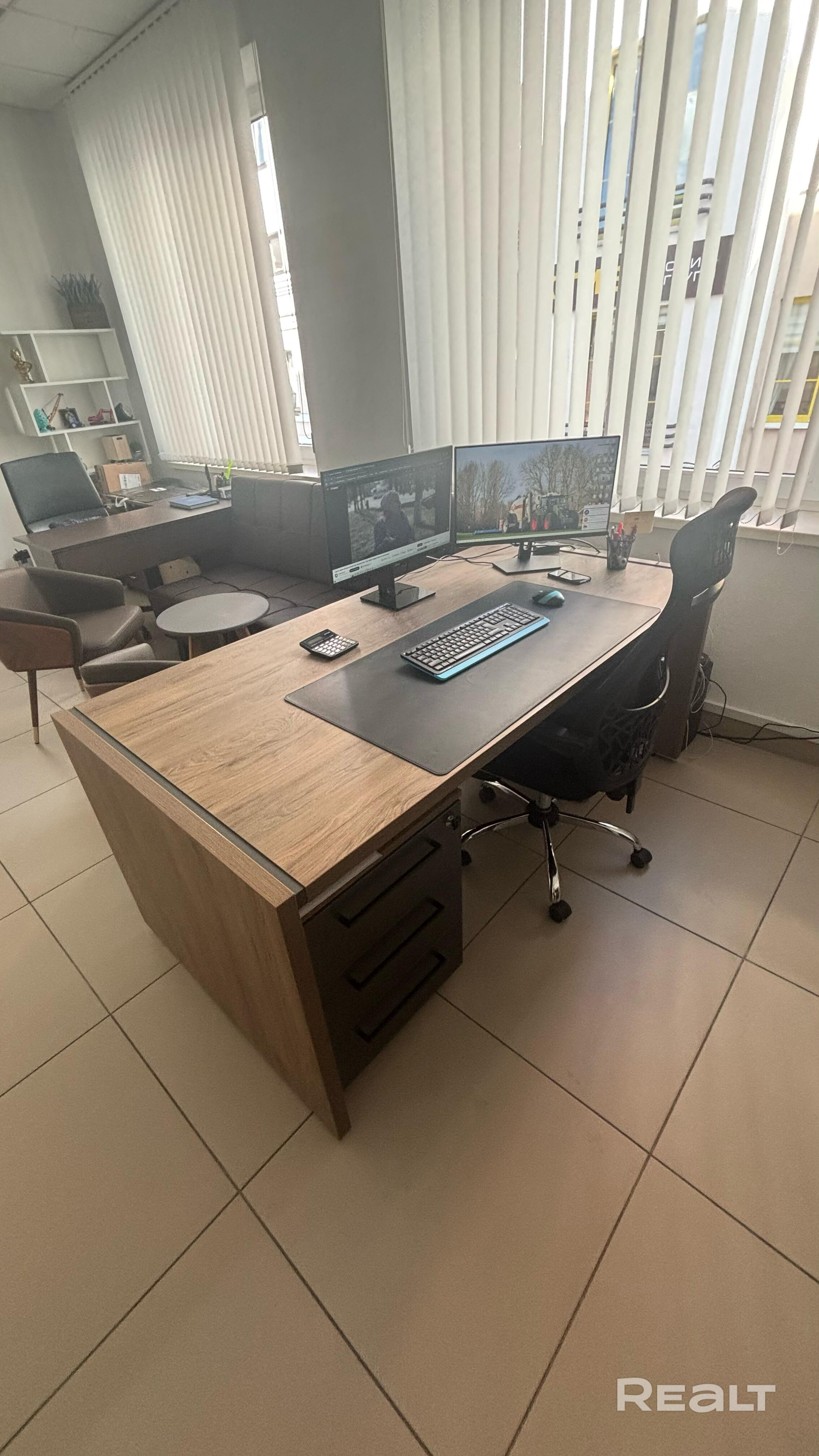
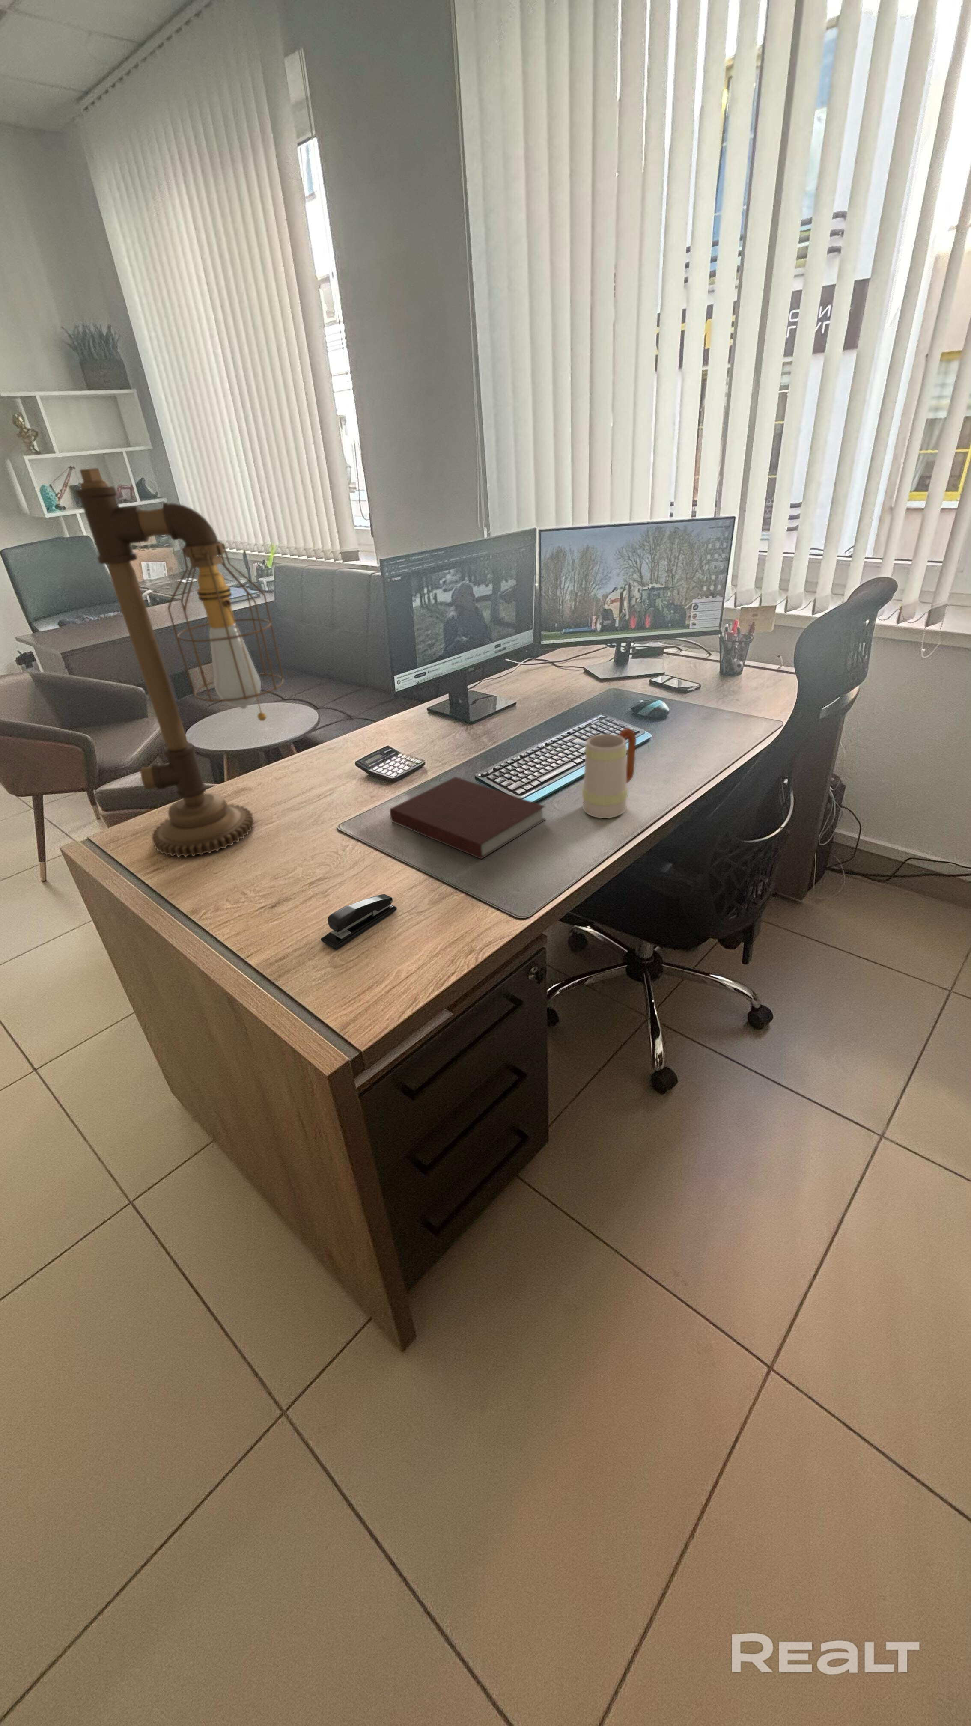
+ desk lamp (189, 672)
+ stapler (358, 915)
+ notebook (467, 814)
+ mug (612, 772)
